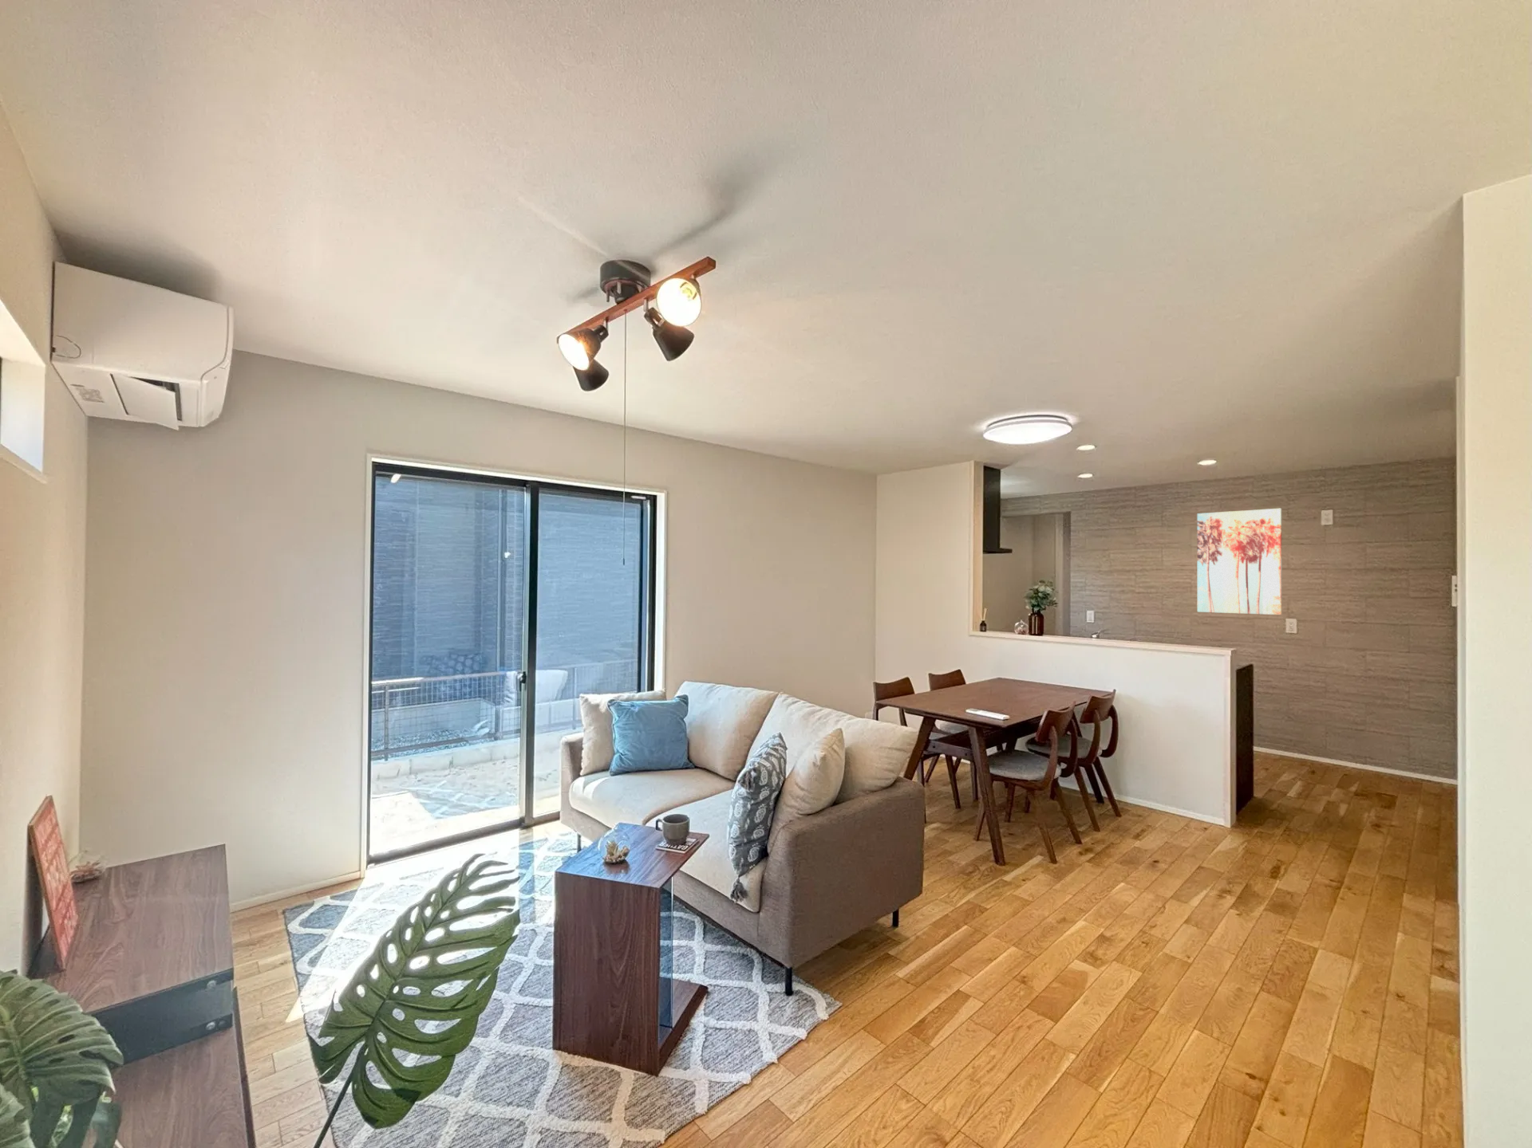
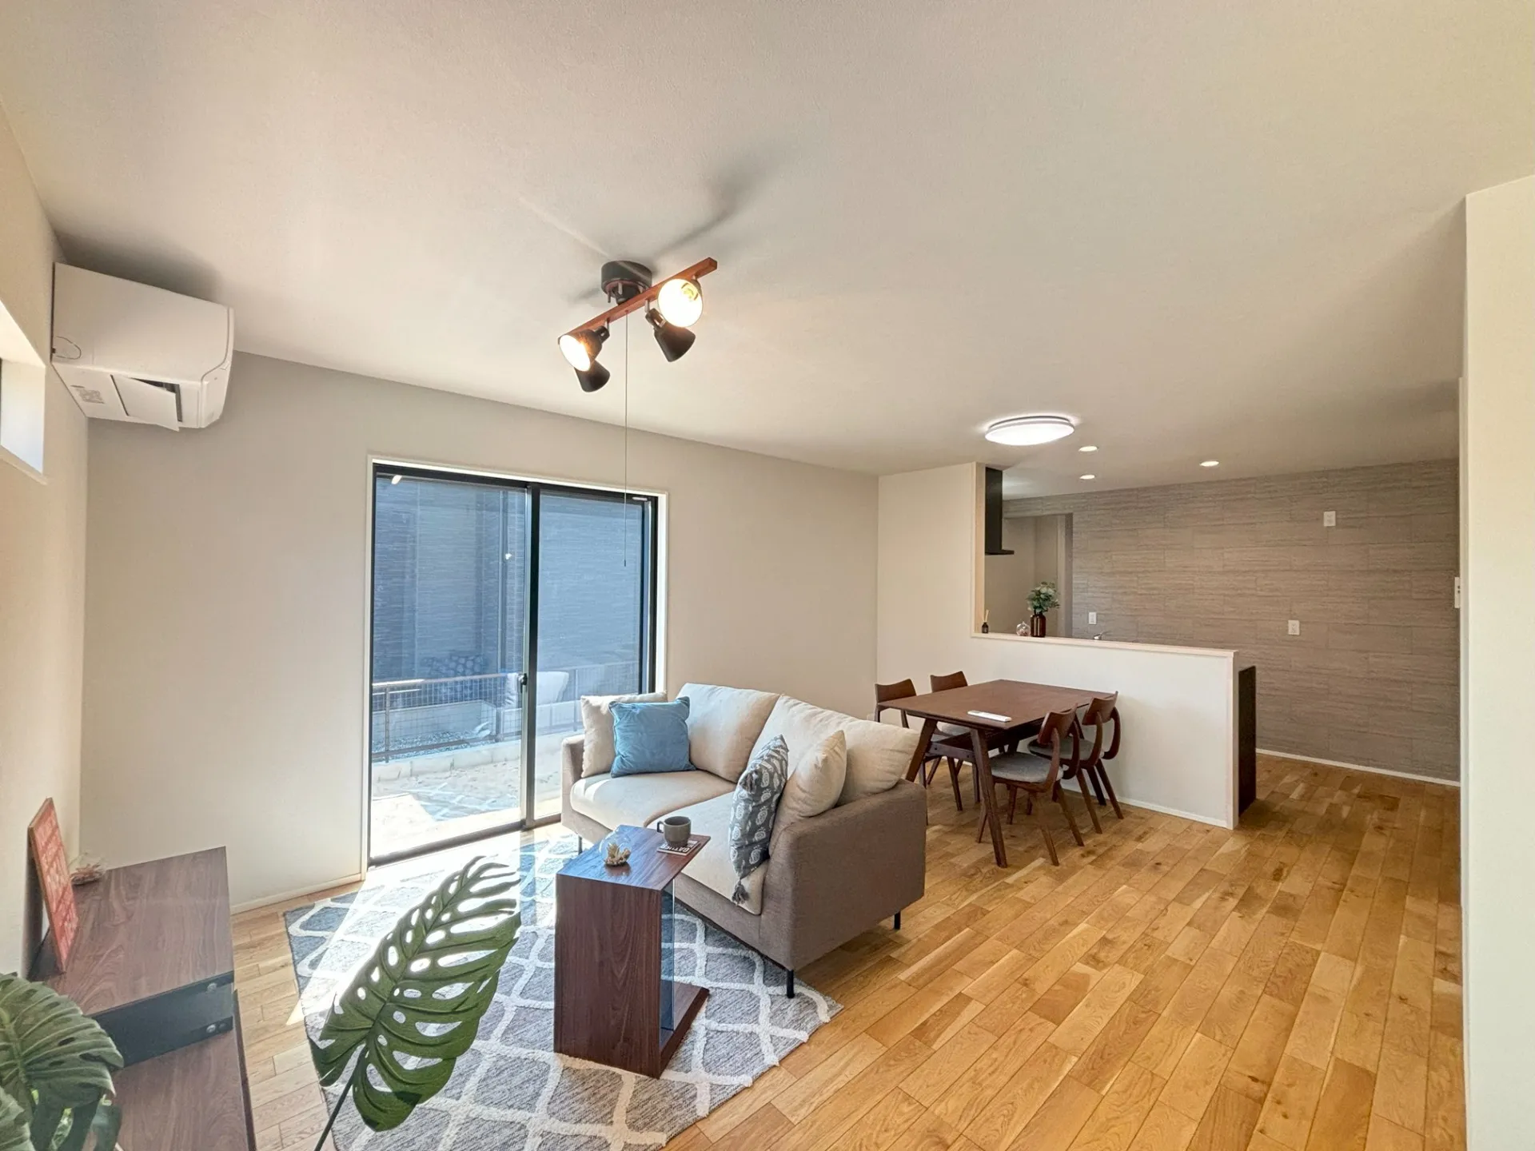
- wall art (1238, 562)
